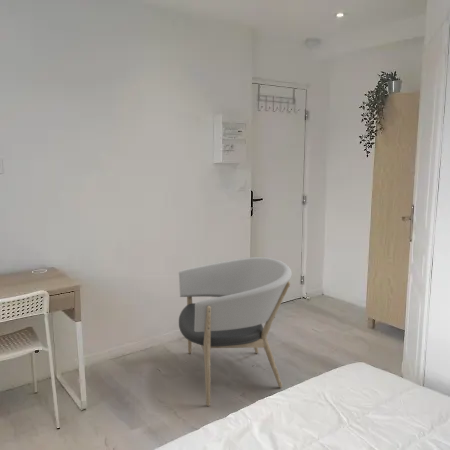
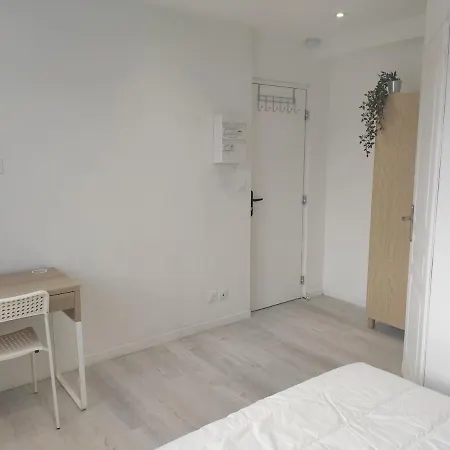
- armchair (233, 320)
